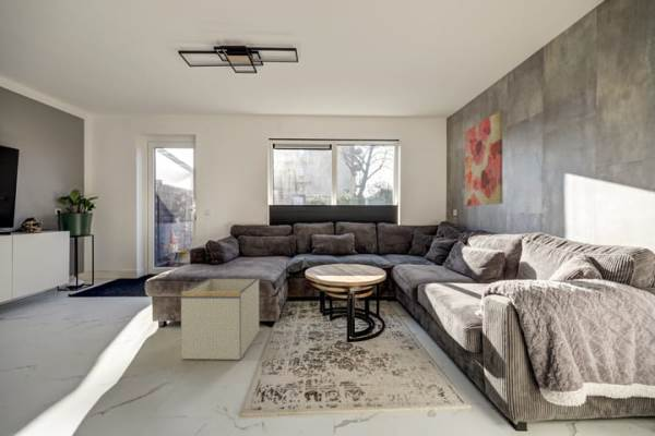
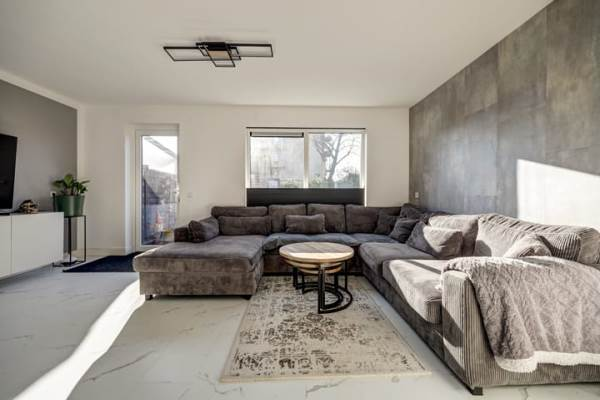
- wall art (481, 164)
- storage bin (224, 313)
